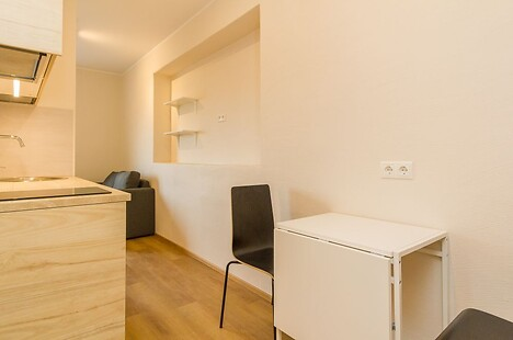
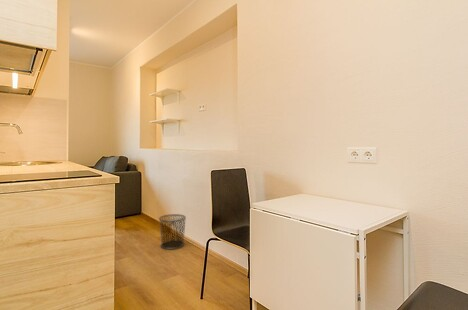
+ waste bin (173, 231)
